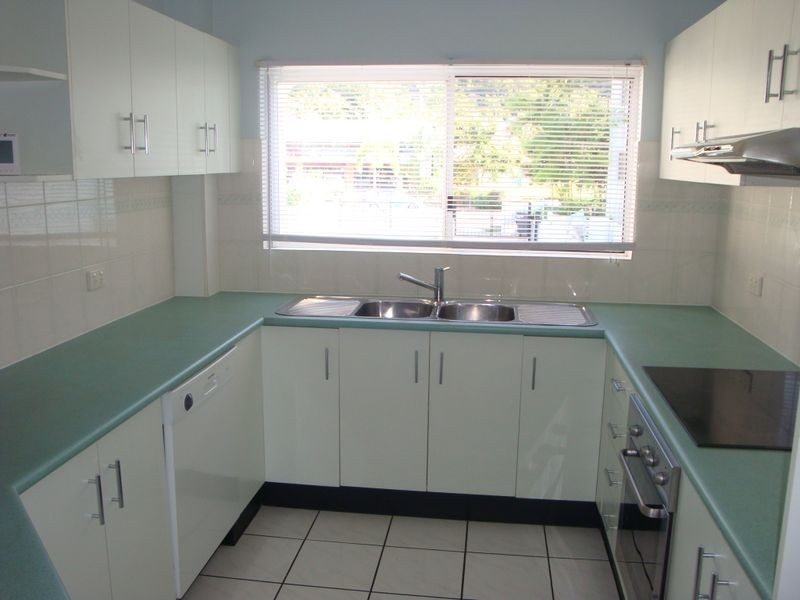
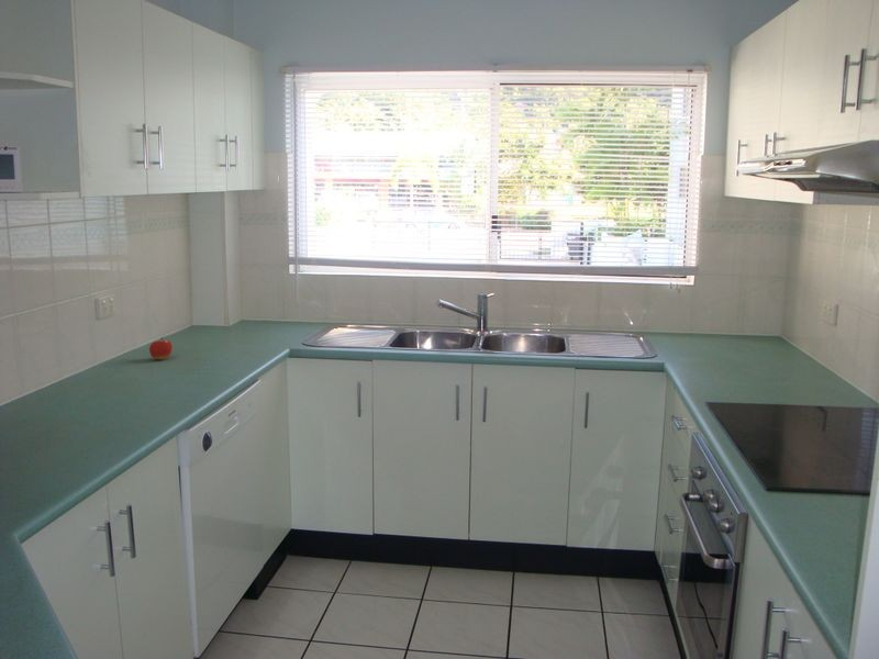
+ fruit (160, 348)
